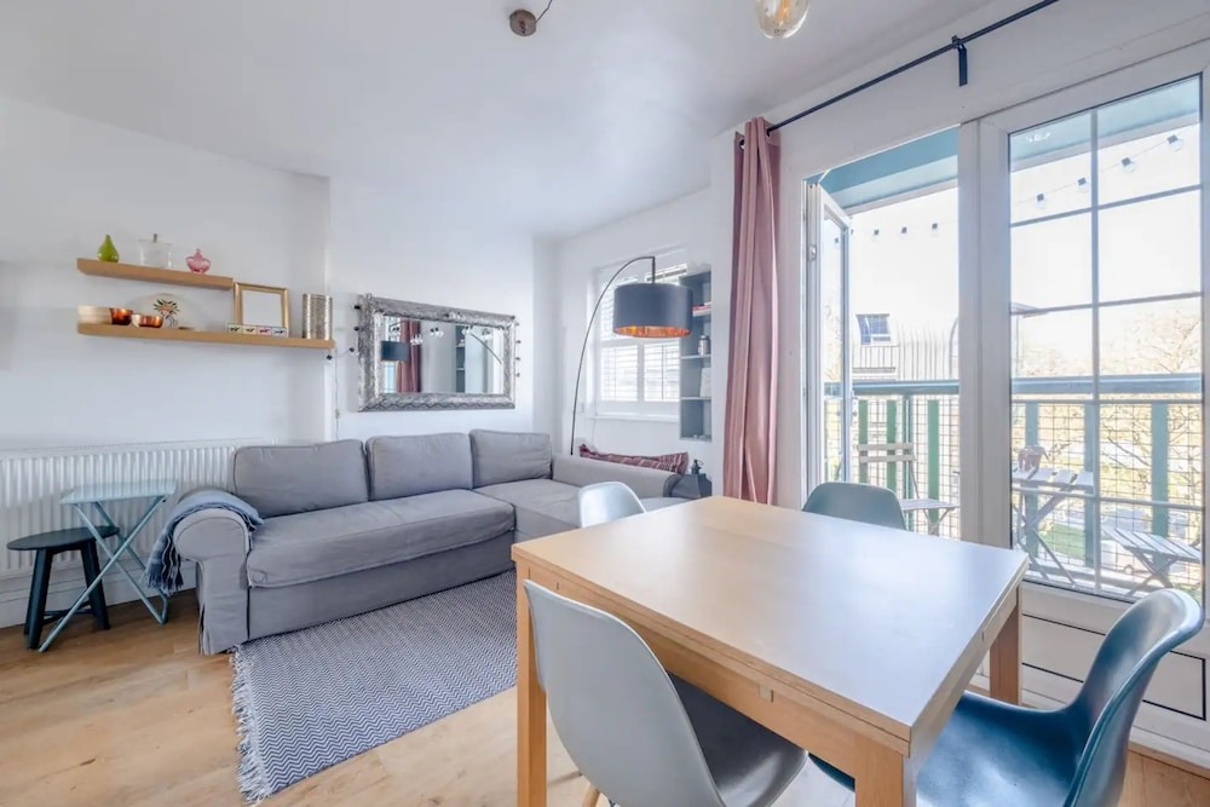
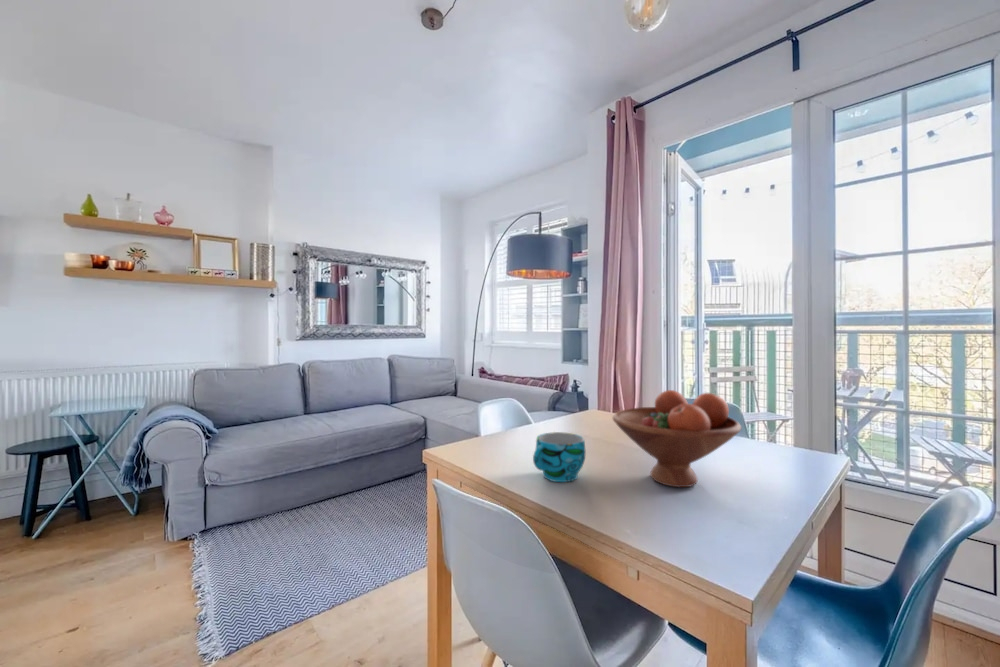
+ fruit bowl (673, 437)
+ cup (559, 458)
